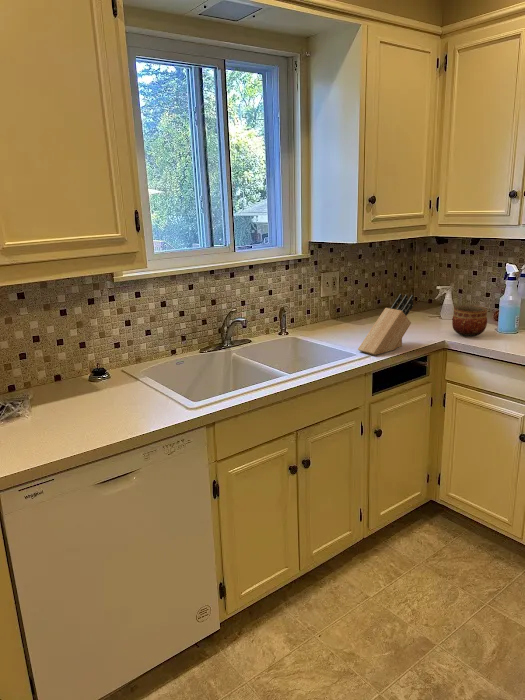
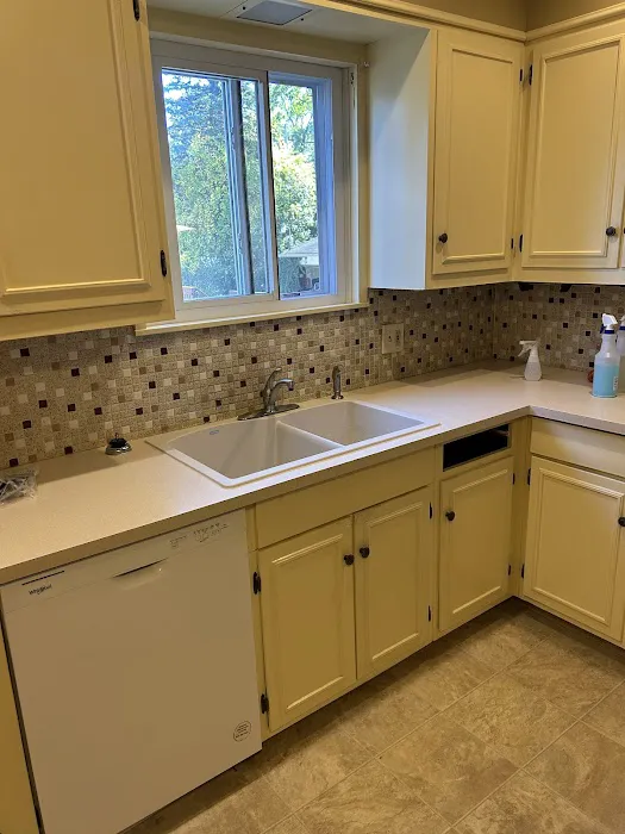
- knife block (388, 322)
- bowl (469, 321)
